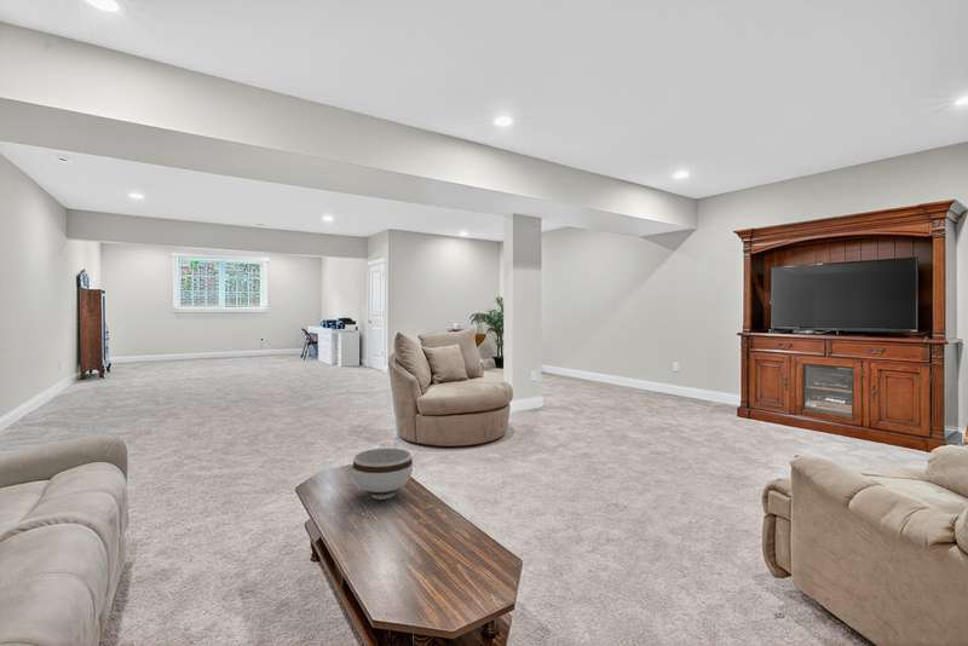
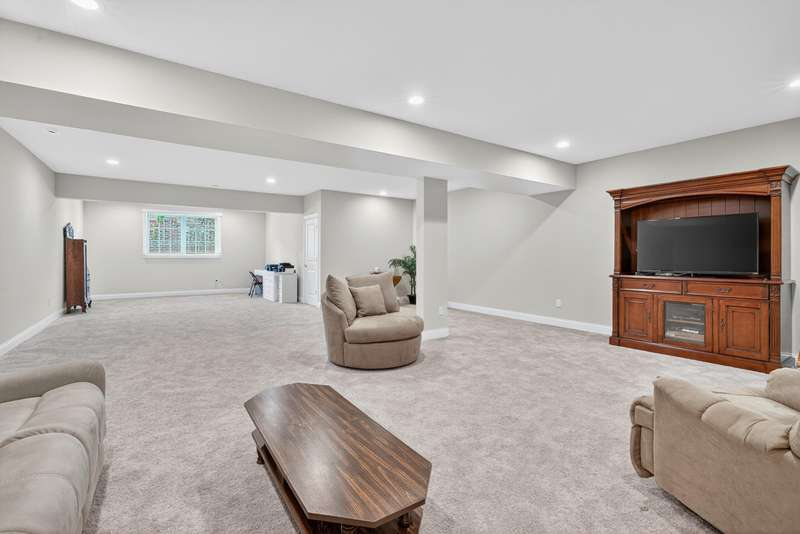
- bowl (382, 474)
